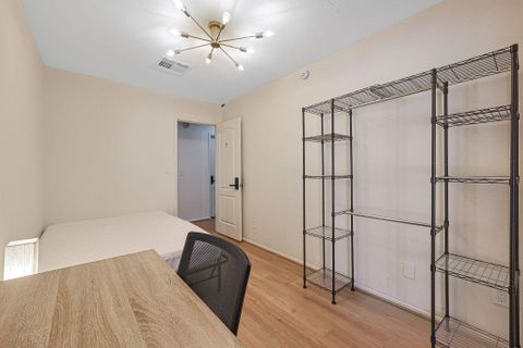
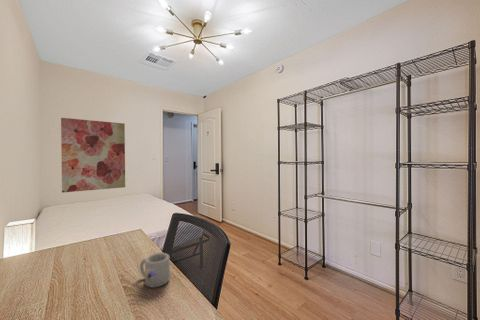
+ wall art (95, 155)
+ mug (153, 268)
